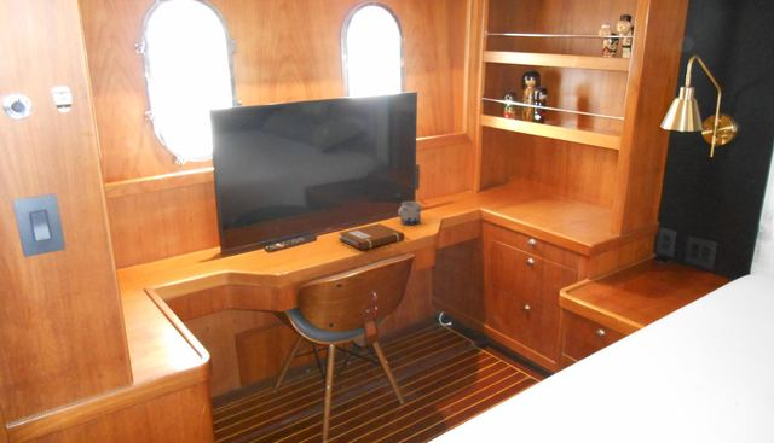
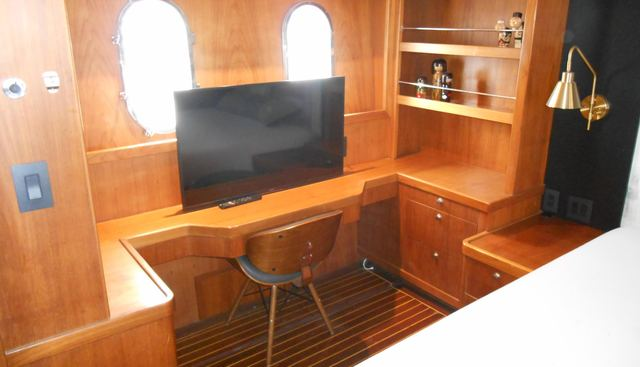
- mug (409, 212)
- notebook (370, 237)
